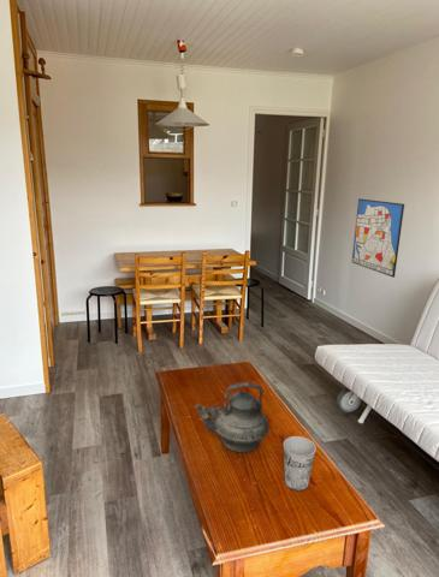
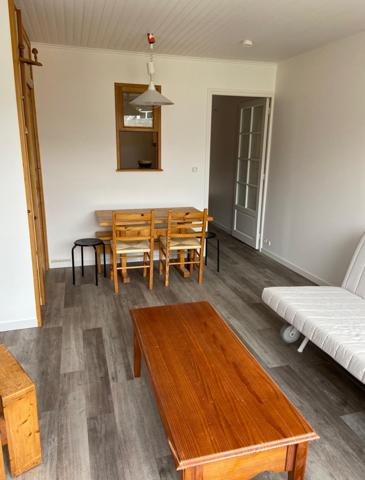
- wall art (375, 236)
- teapot (232, 412)
- cup (297, 464)
